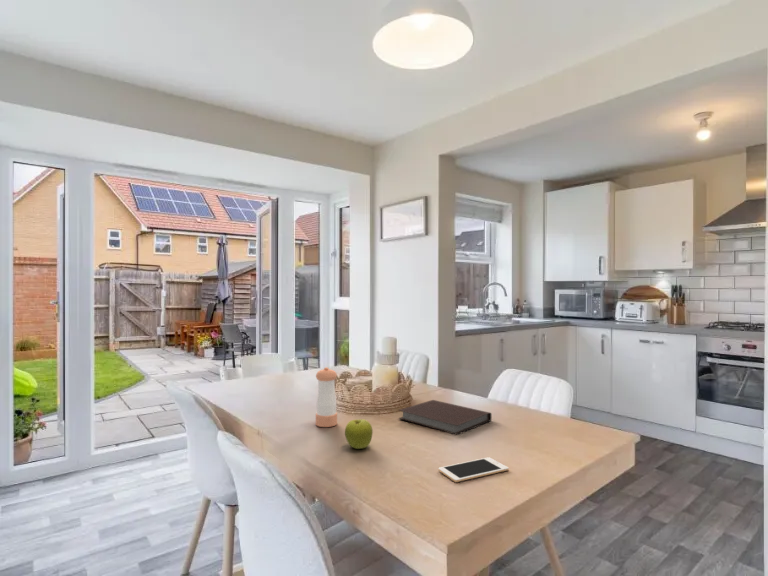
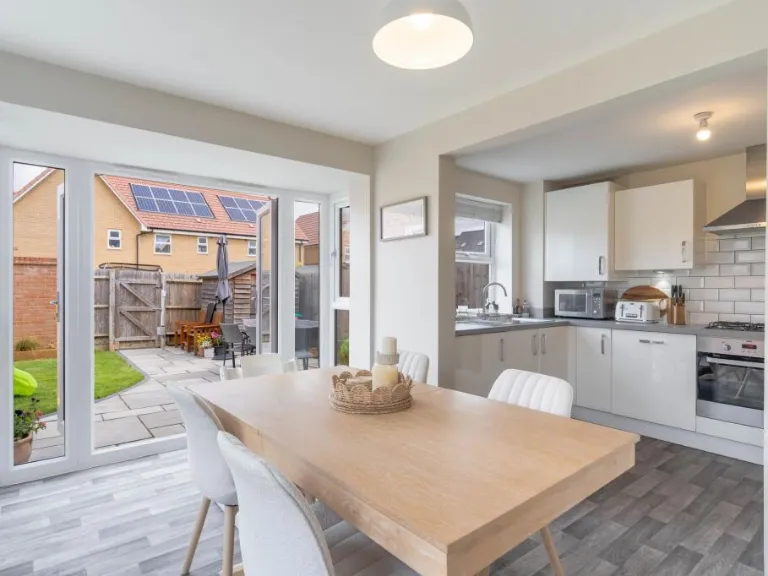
- fruit (358, 433)
- notebook (444, 415)
- pepper shaker (326, 395)
- cell phone (473, 469)
